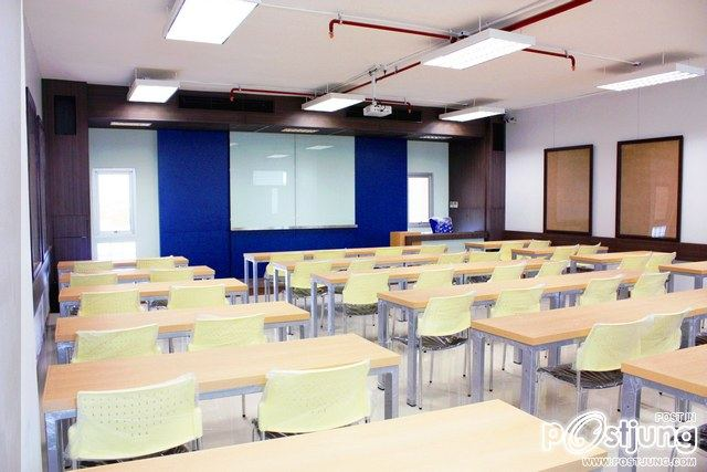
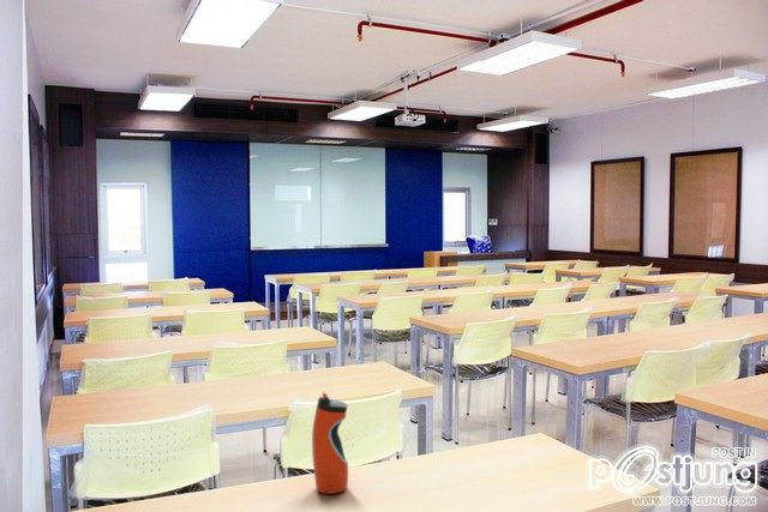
+ water bottle (330, 440)
